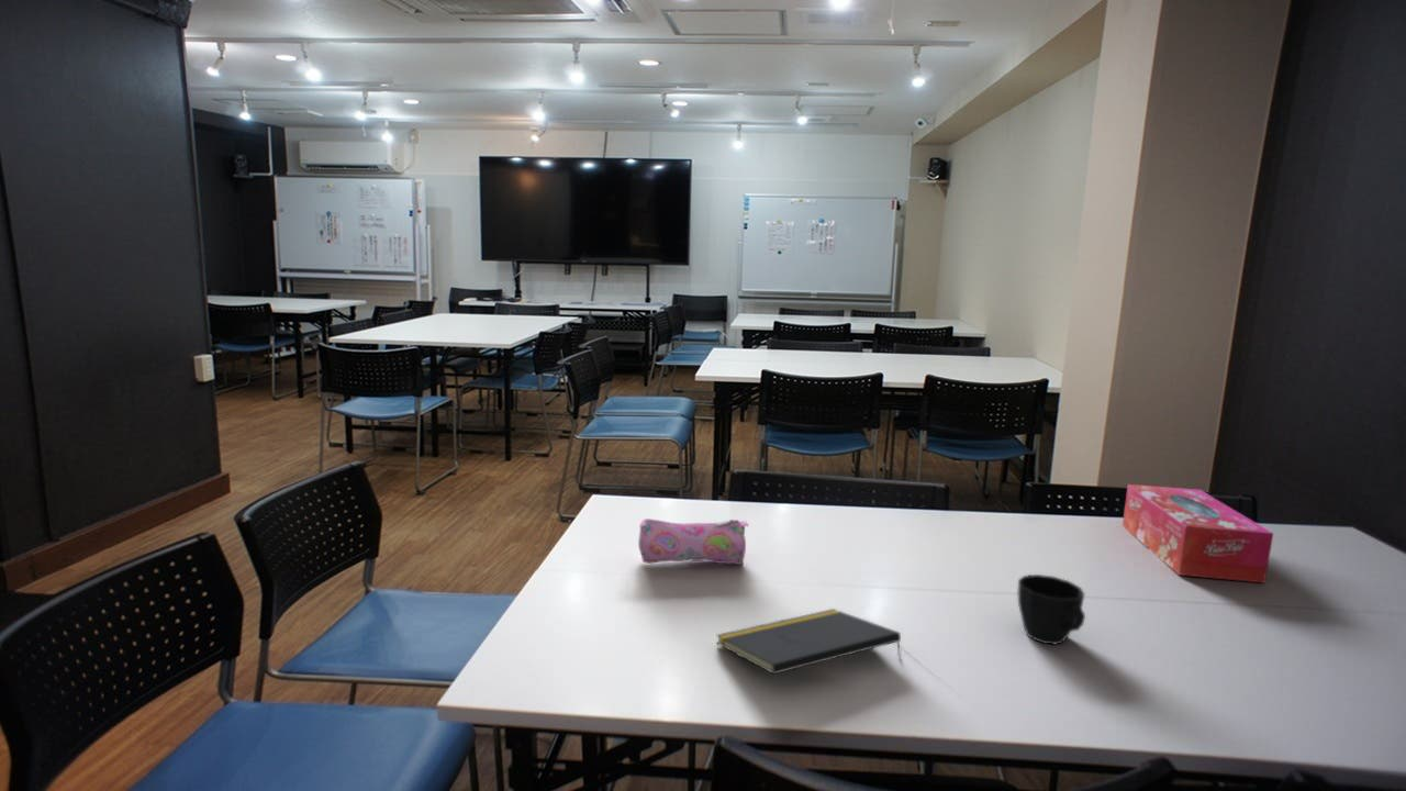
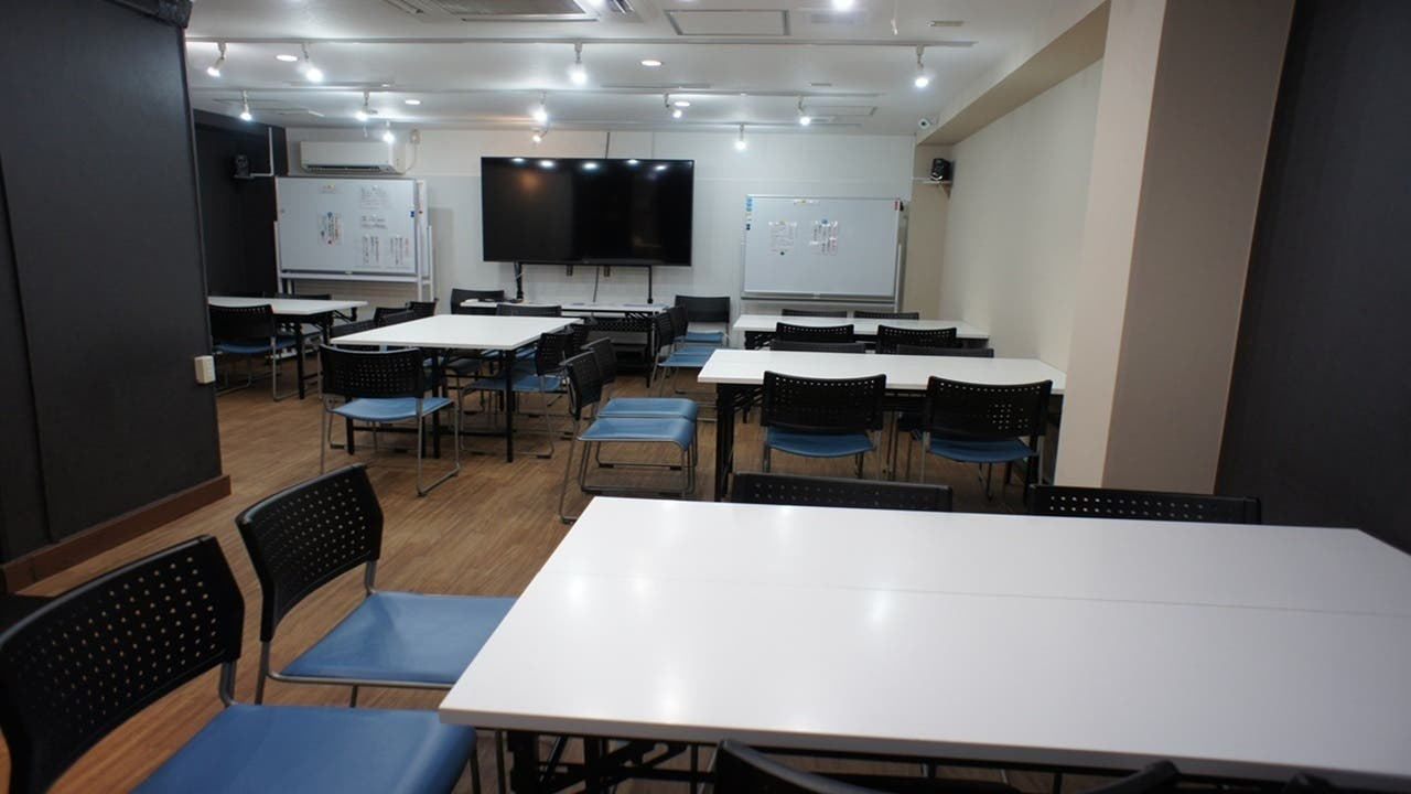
- notepad (806, 637)
- cup (1048, 613)
- pencil case (693, 541)
- tissue box (1190, 528)
